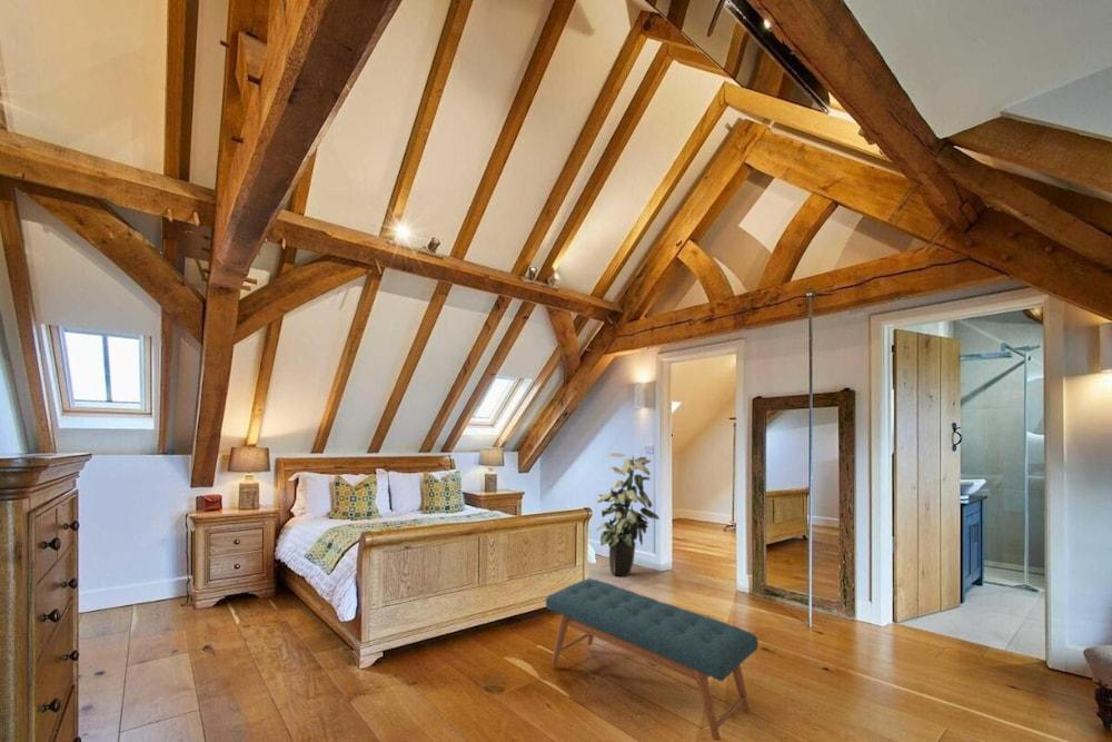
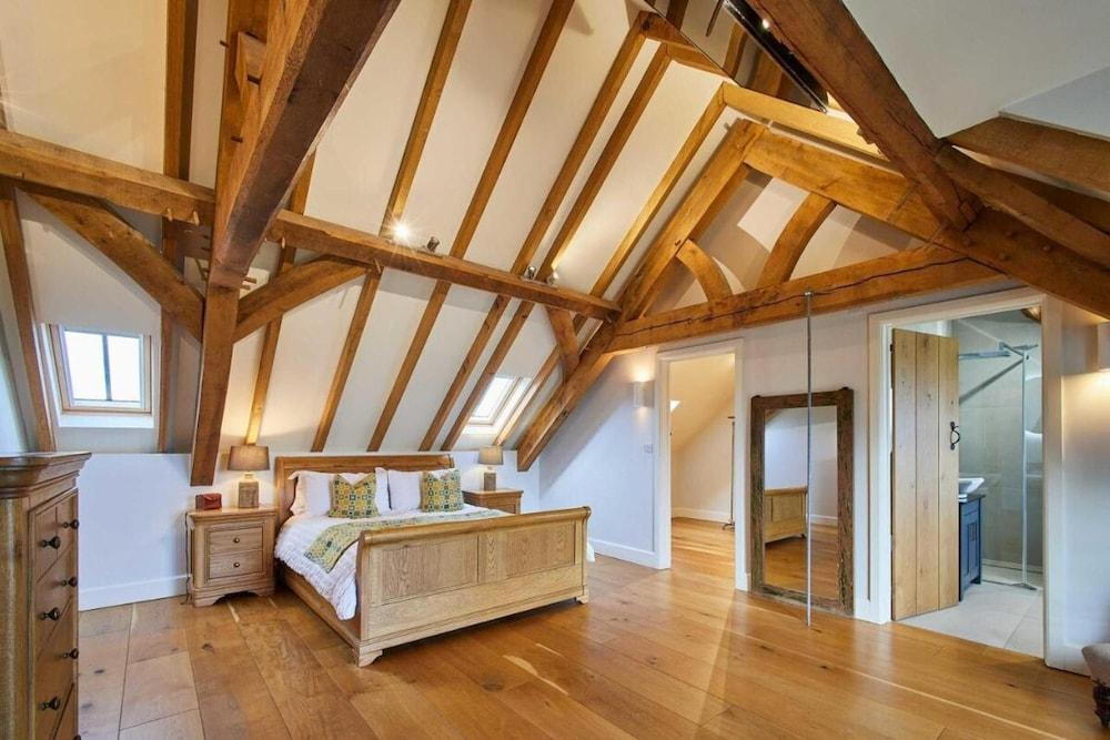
- indoor plant (623, 512)
- bench (643, 647)
